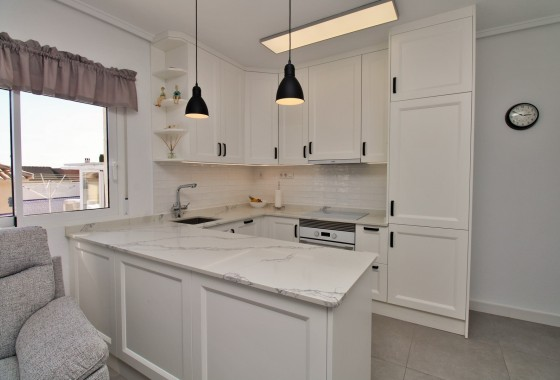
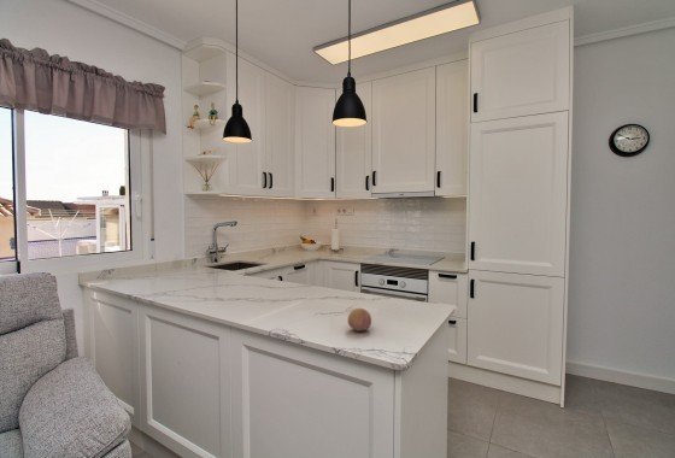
+ fruit (359, 318)
